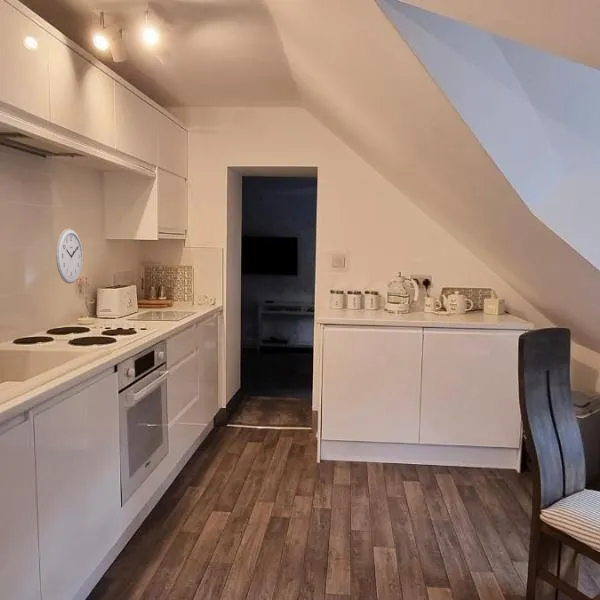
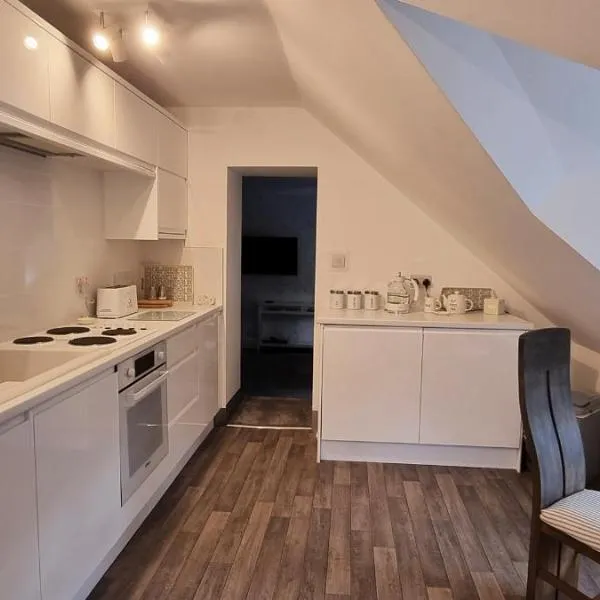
- wall clock (70, 256)
